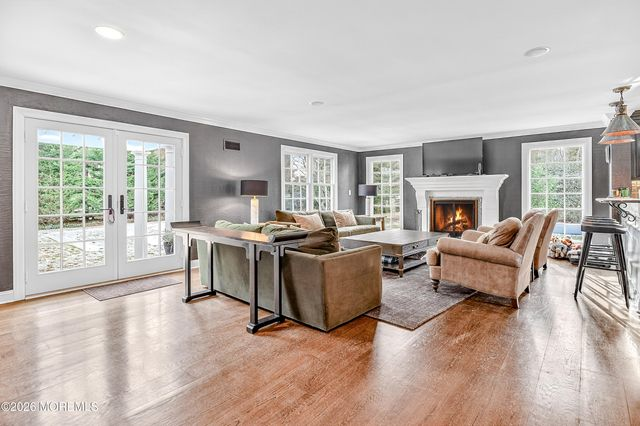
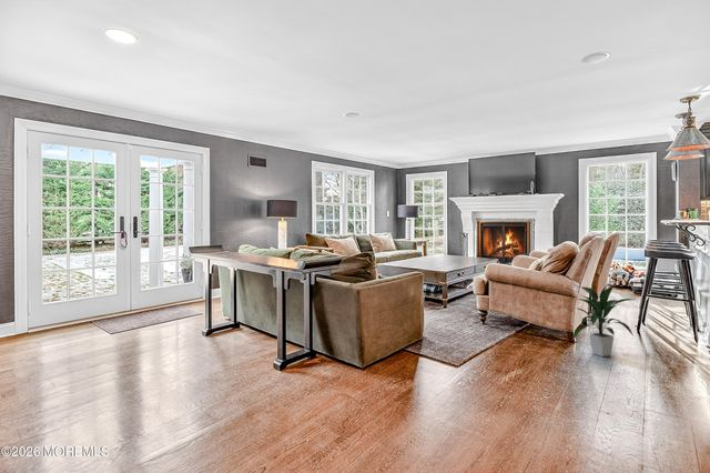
+ indoor plant (598, 318)
